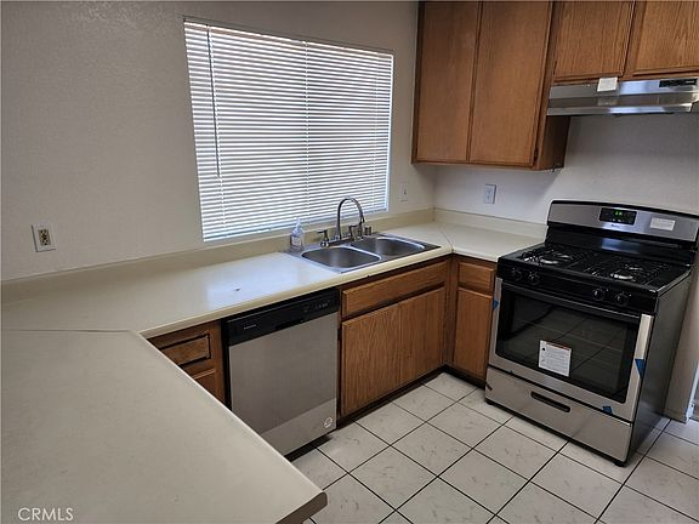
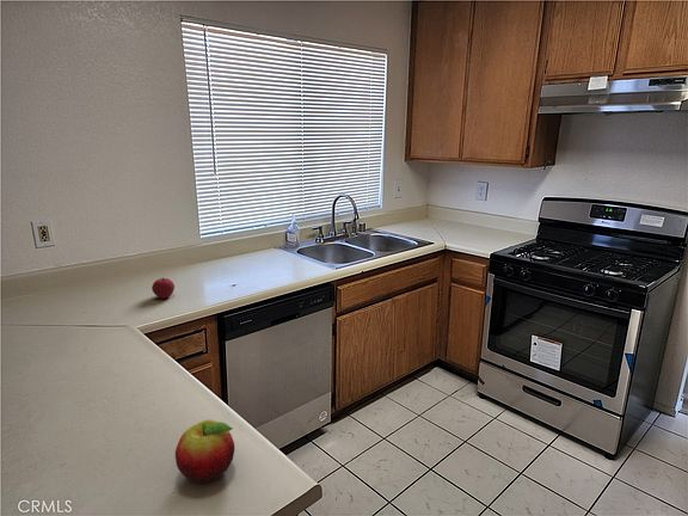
+ apple (162, 287)
+ fruit (205, 448)
